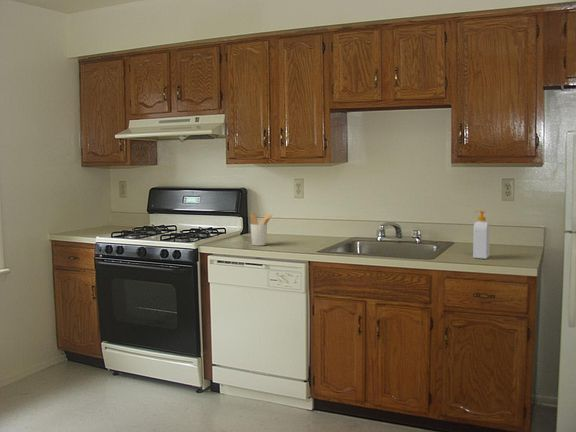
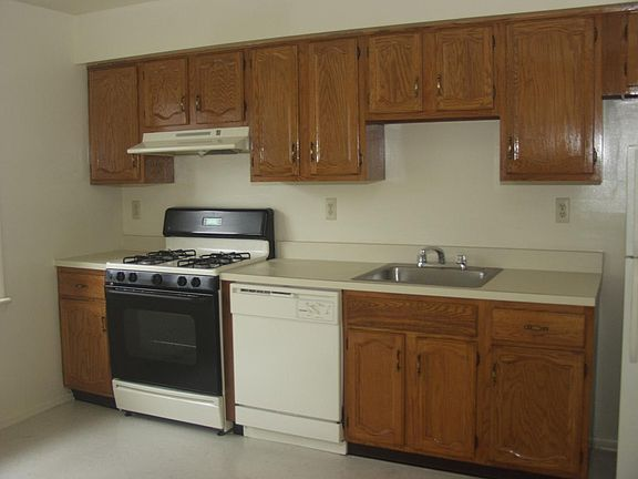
- utensil holder (262, 228)
- soap bottle (480, 234)
